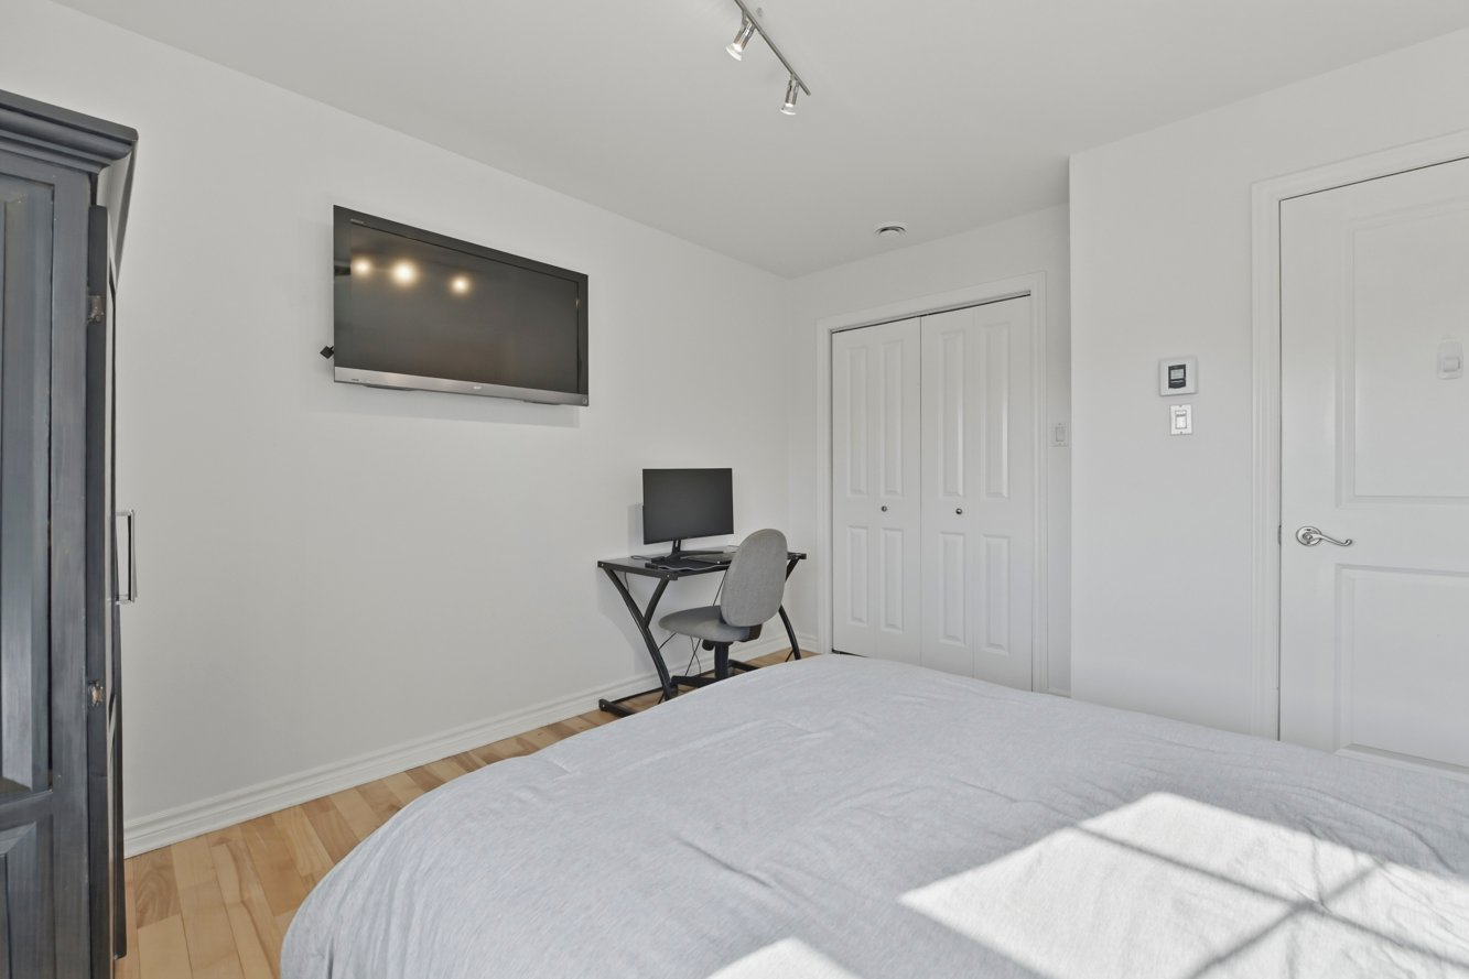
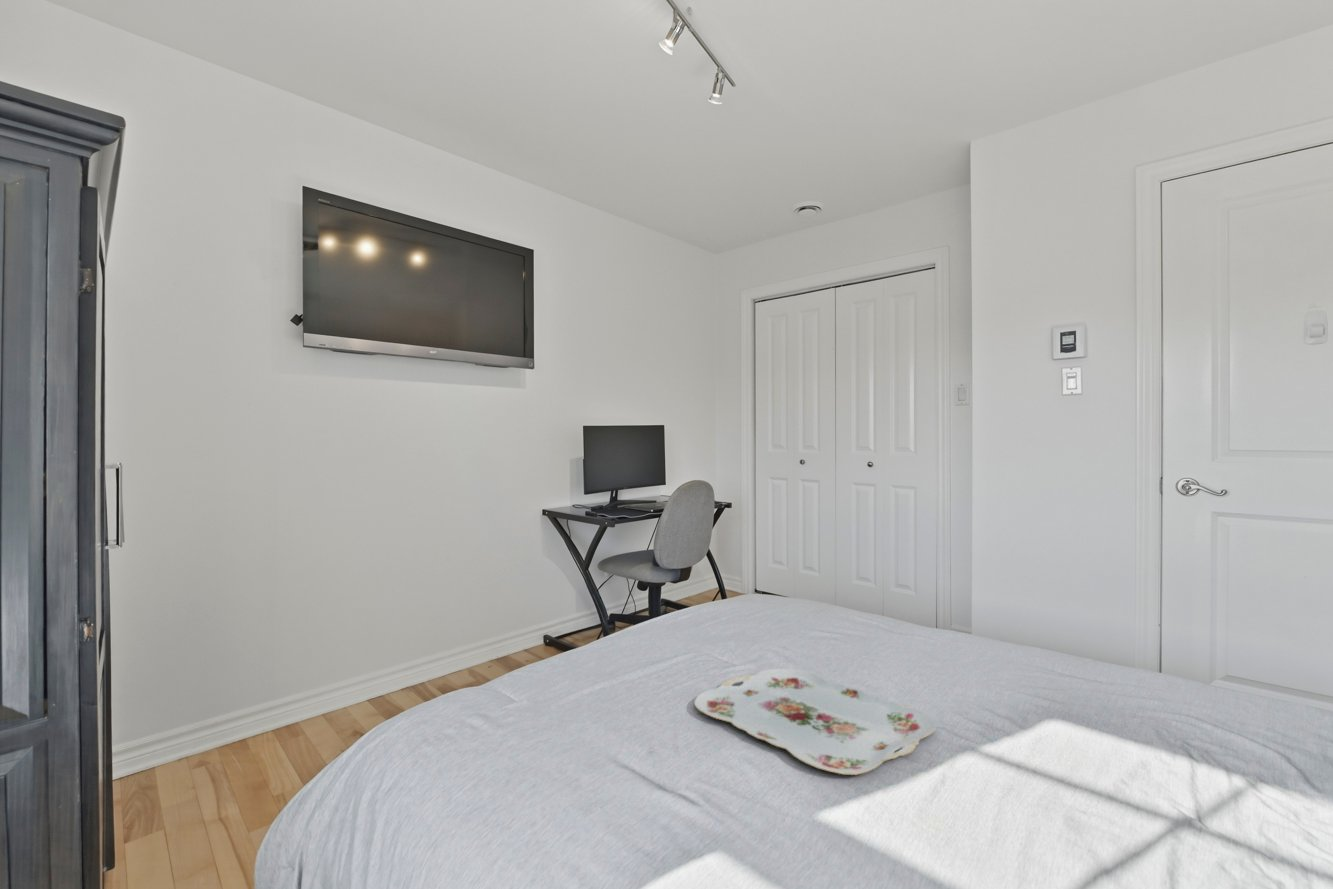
+ serving tray (809, 713)
